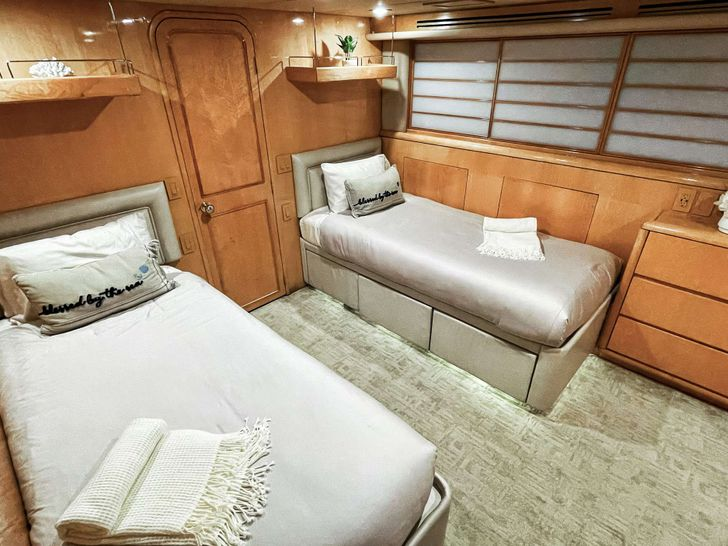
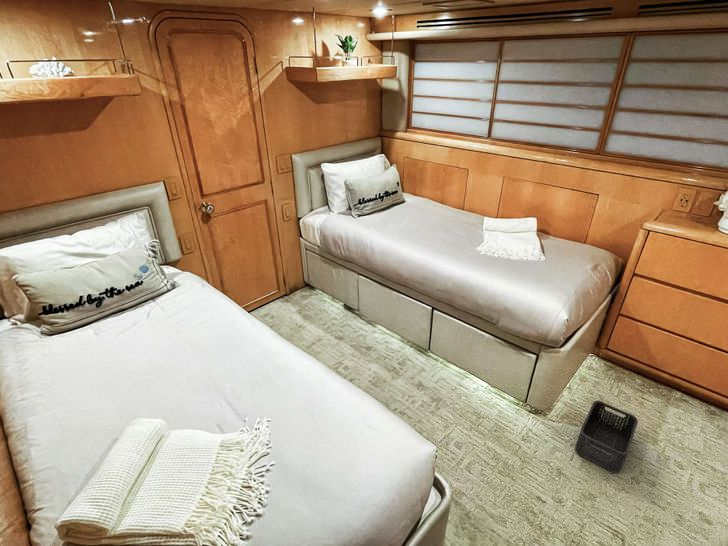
+ storage bin (606, 434)
